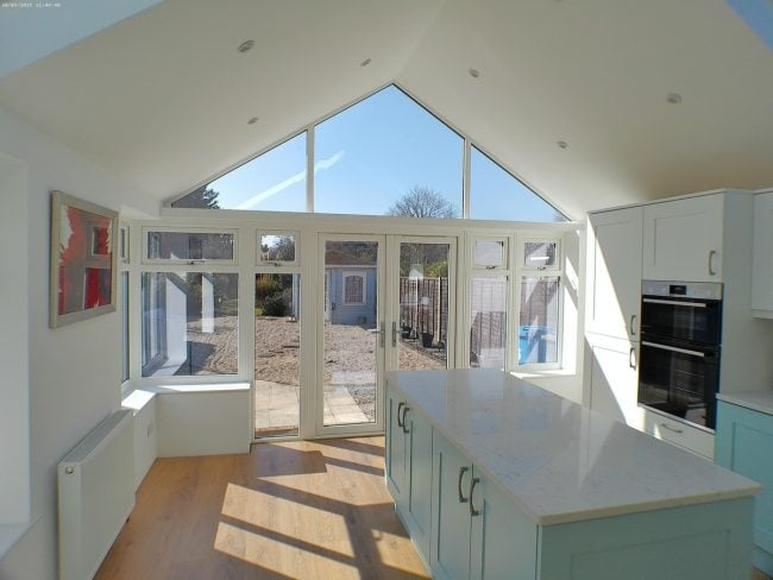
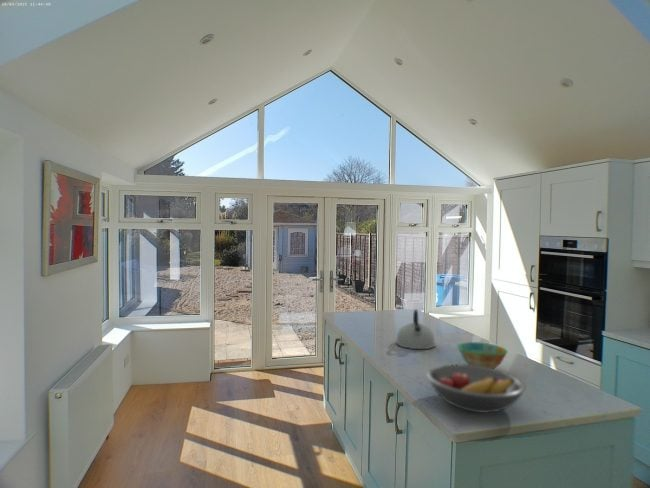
+ bowl (481, 358)
+ kettle (415, 327)
+ fruit bowl (473, 387)
